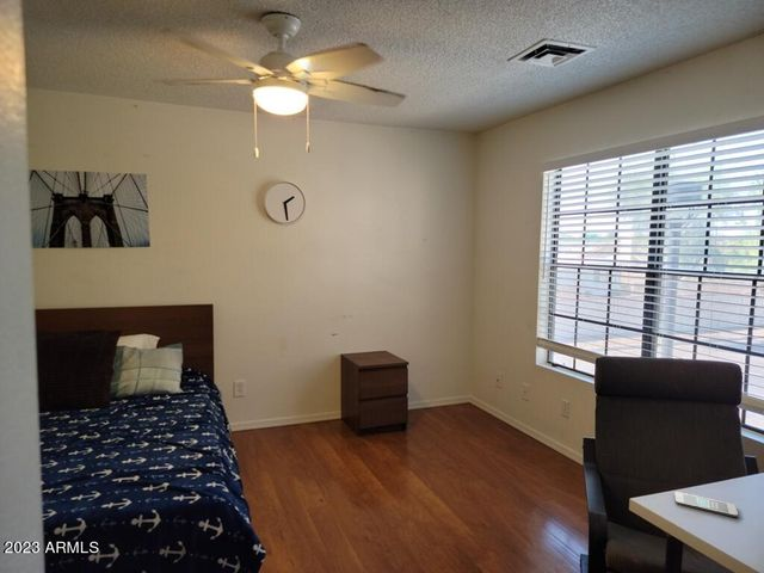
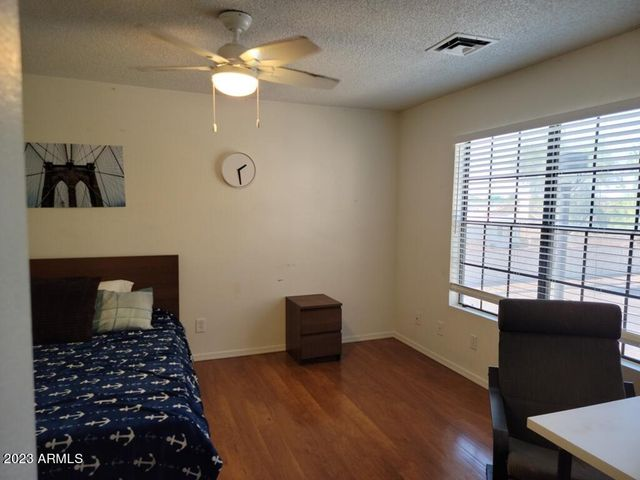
- smartphone (704, 504)
